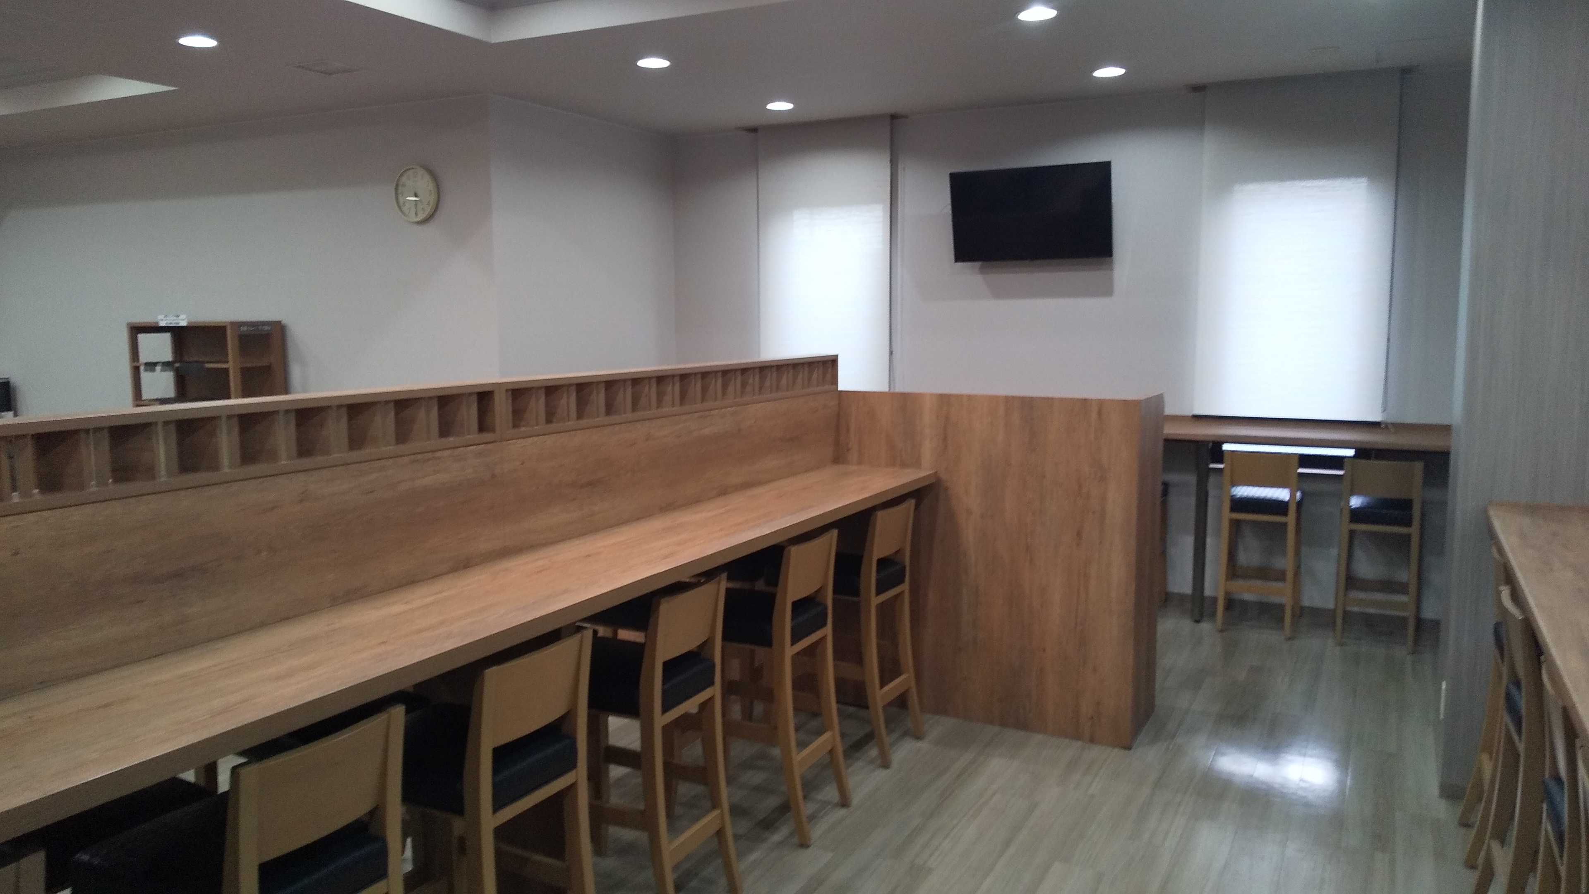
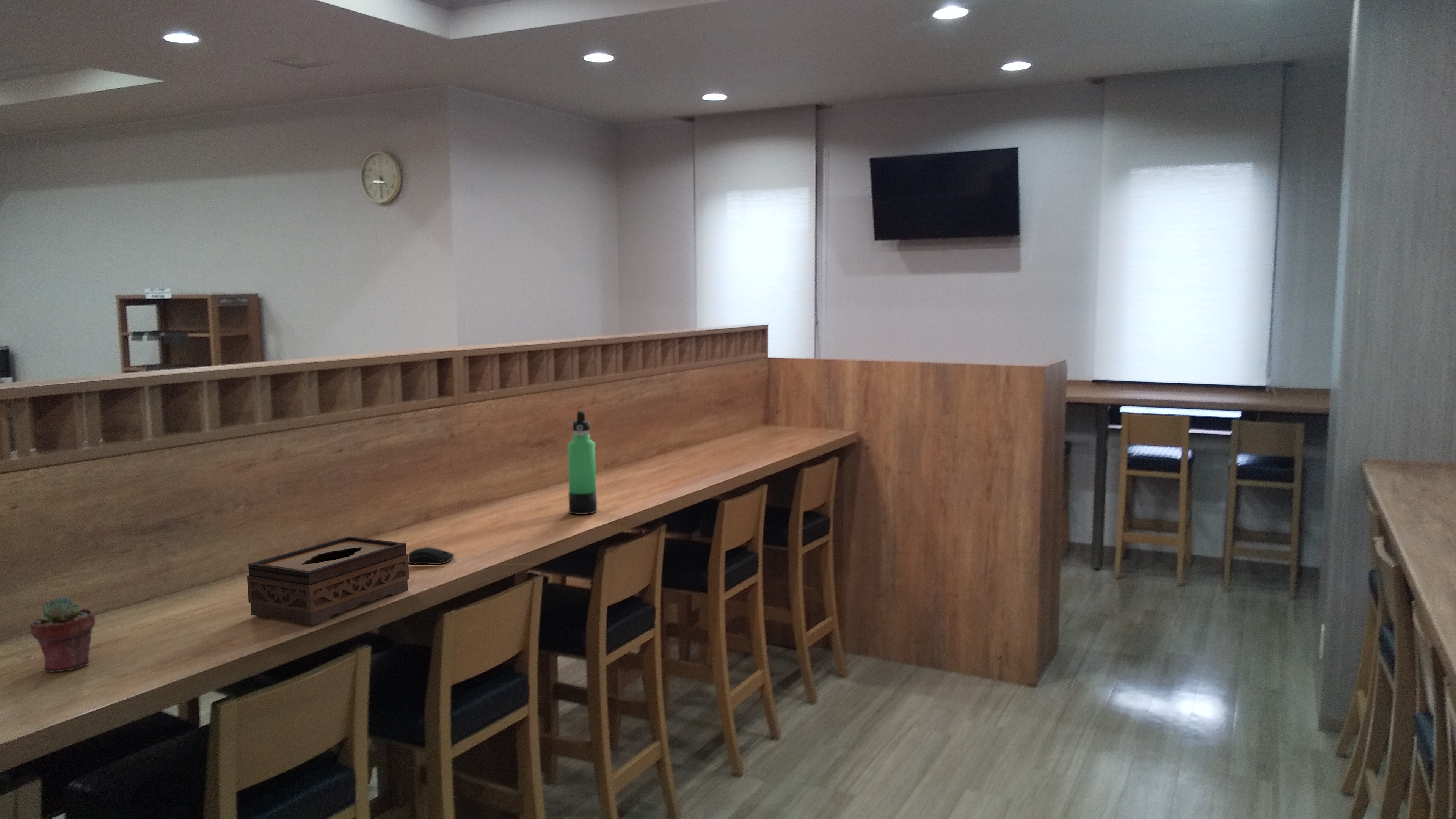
+ potted succulent (64, 631)
+ thermos bottle (582, 461)
+ computer mouse (430, 554)
+ tissue box (331, 577)
